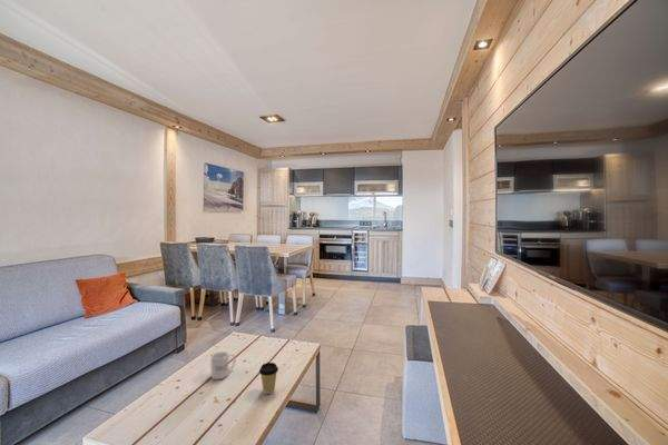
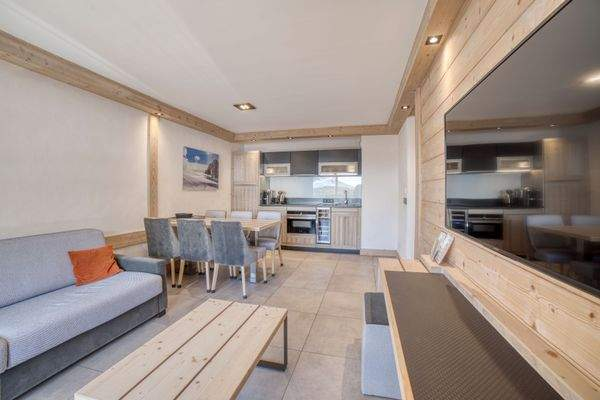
- coffee cup (268, 378)
- mug (222, 364)
